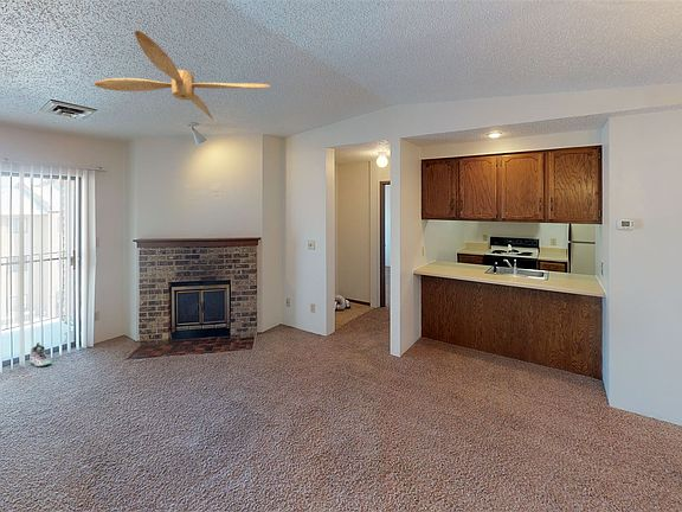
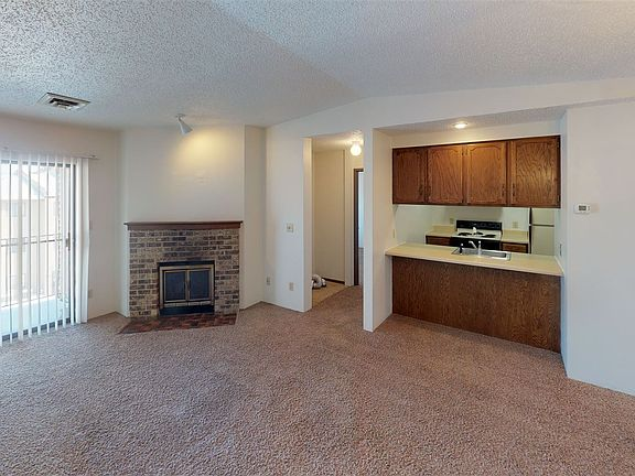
- sneaker (39, 353)
- ceiling fan (182, 85)
